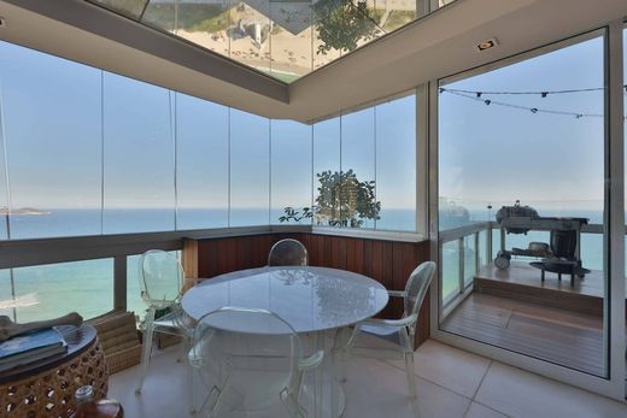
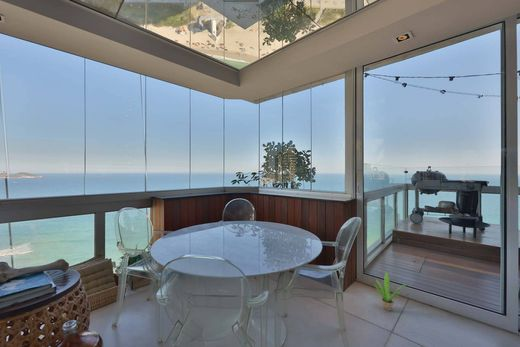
+ potted plant (387, 294)
